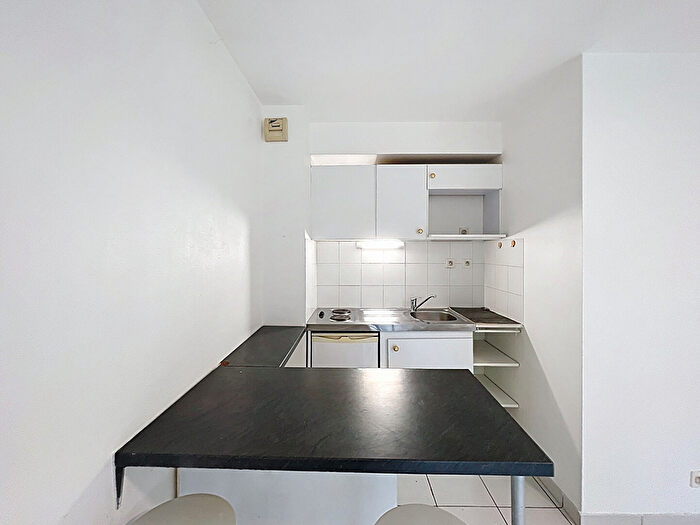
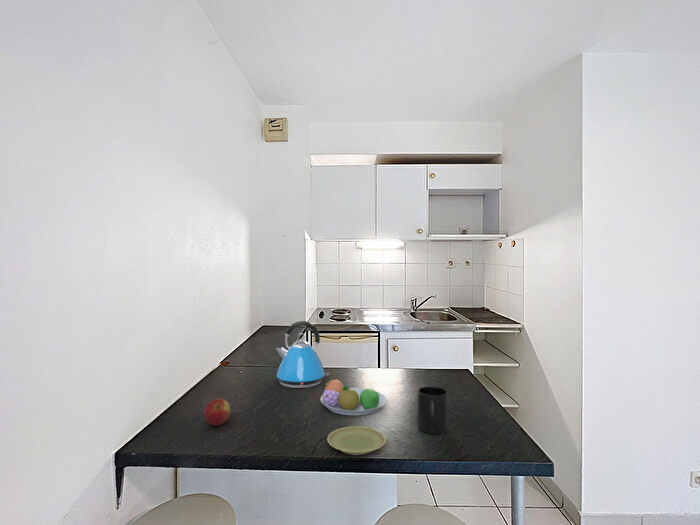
+ mug (432, 411)
+ plate (356, 441)
+ fruit bowl (354, 393)
+ kettle (302, 351)
+ apple (217, 411)
